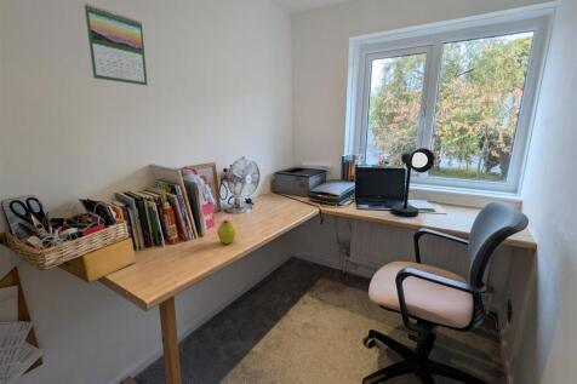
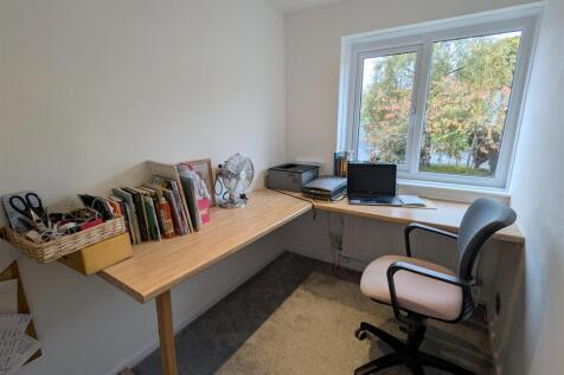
- fruit (227, 230)
- desk lamp (409, 180)
- calendar (118, 47)
